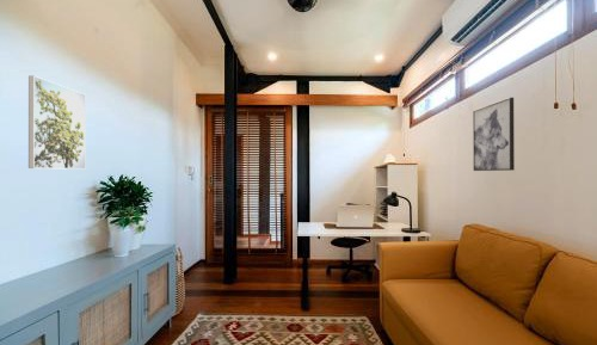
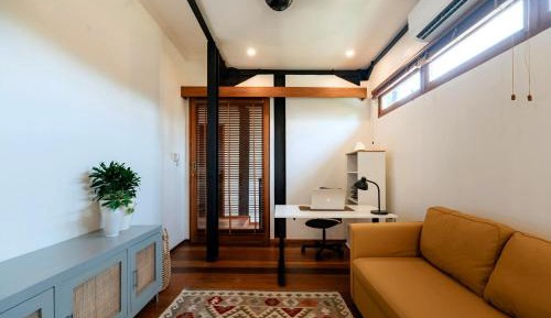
- wall art (491, 137)
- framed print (60, 127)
